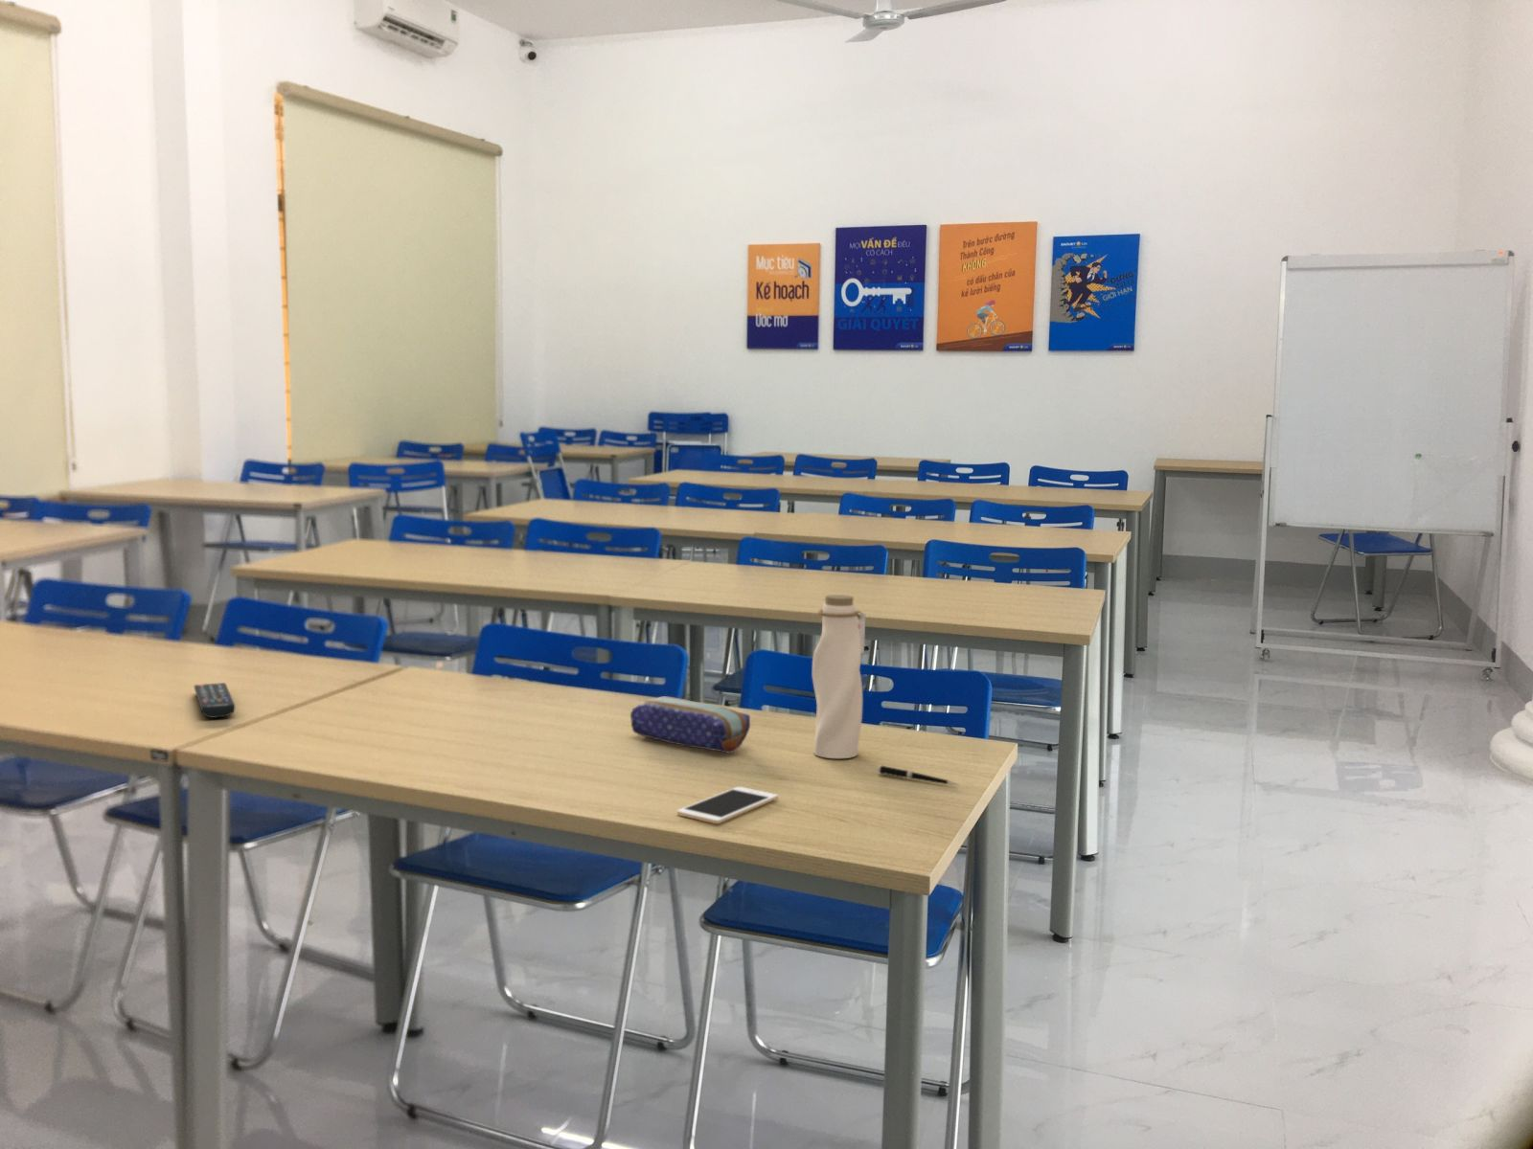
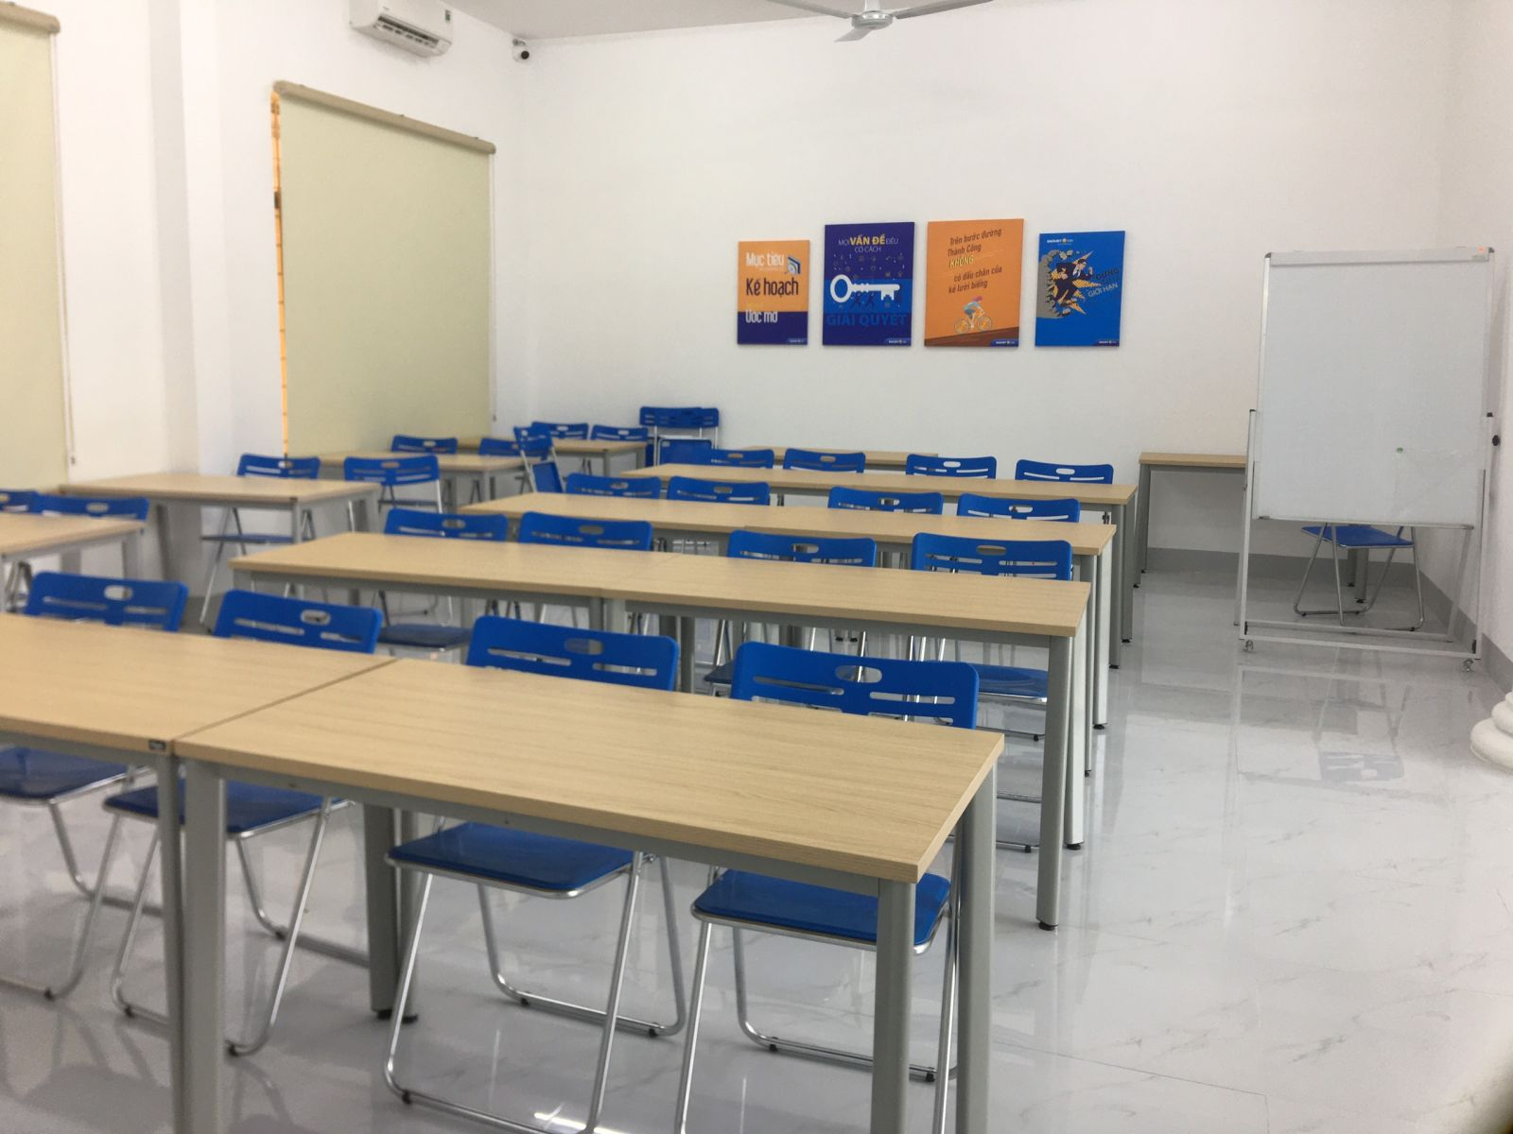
- pencil case (689, 722)
- pen (917, 775)
- water bottle (839, 675)
- cell phone (728, 804)
- remote control (214, 699)
